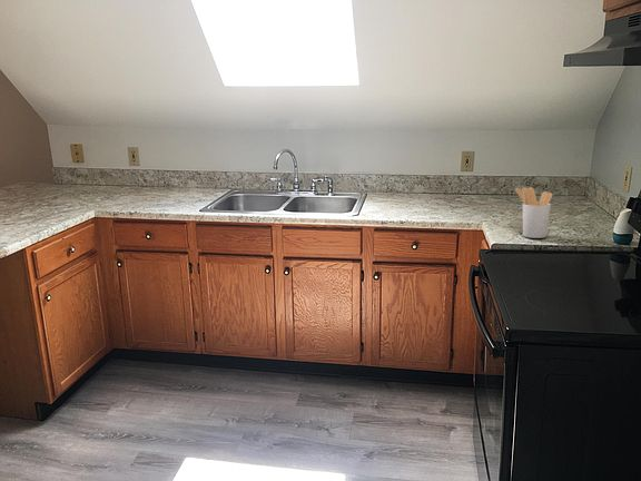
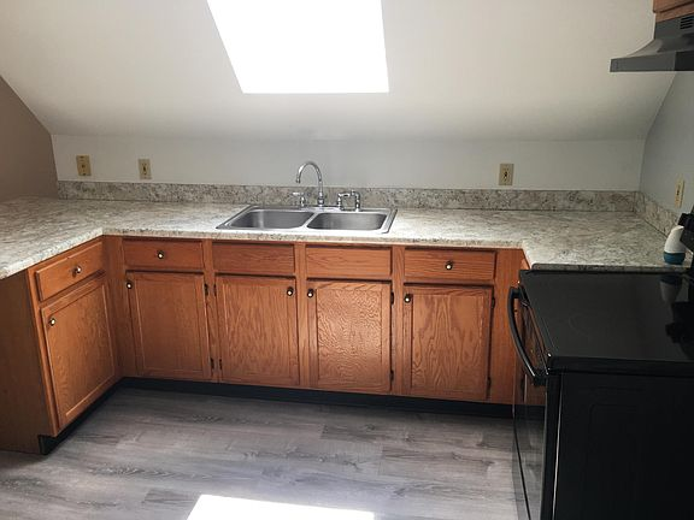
- utensil holder (531, 210)
